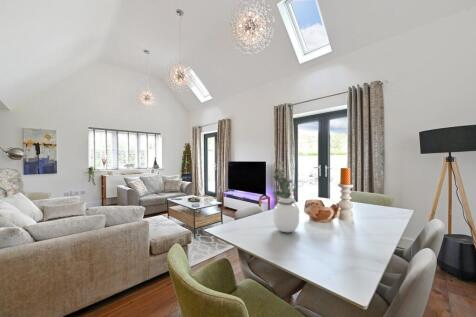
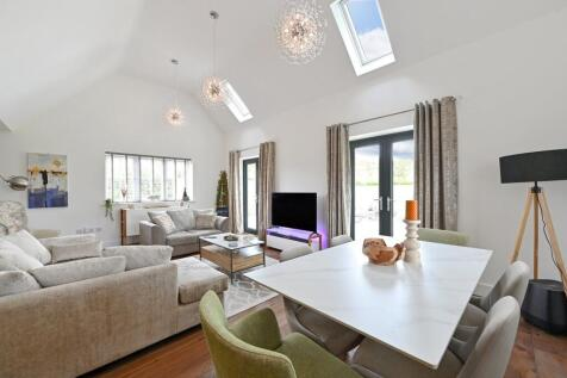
- bouquet (284, 195)
